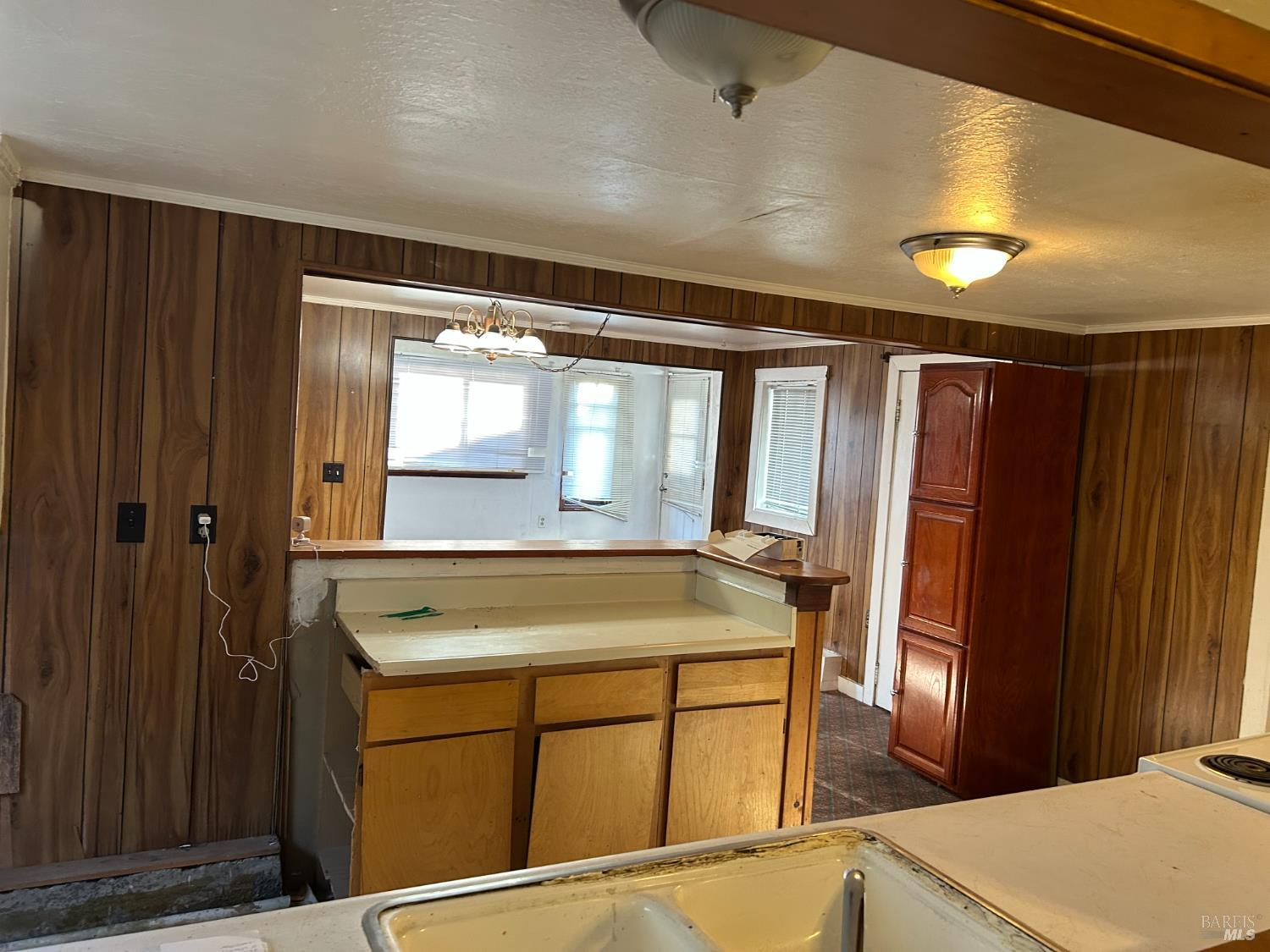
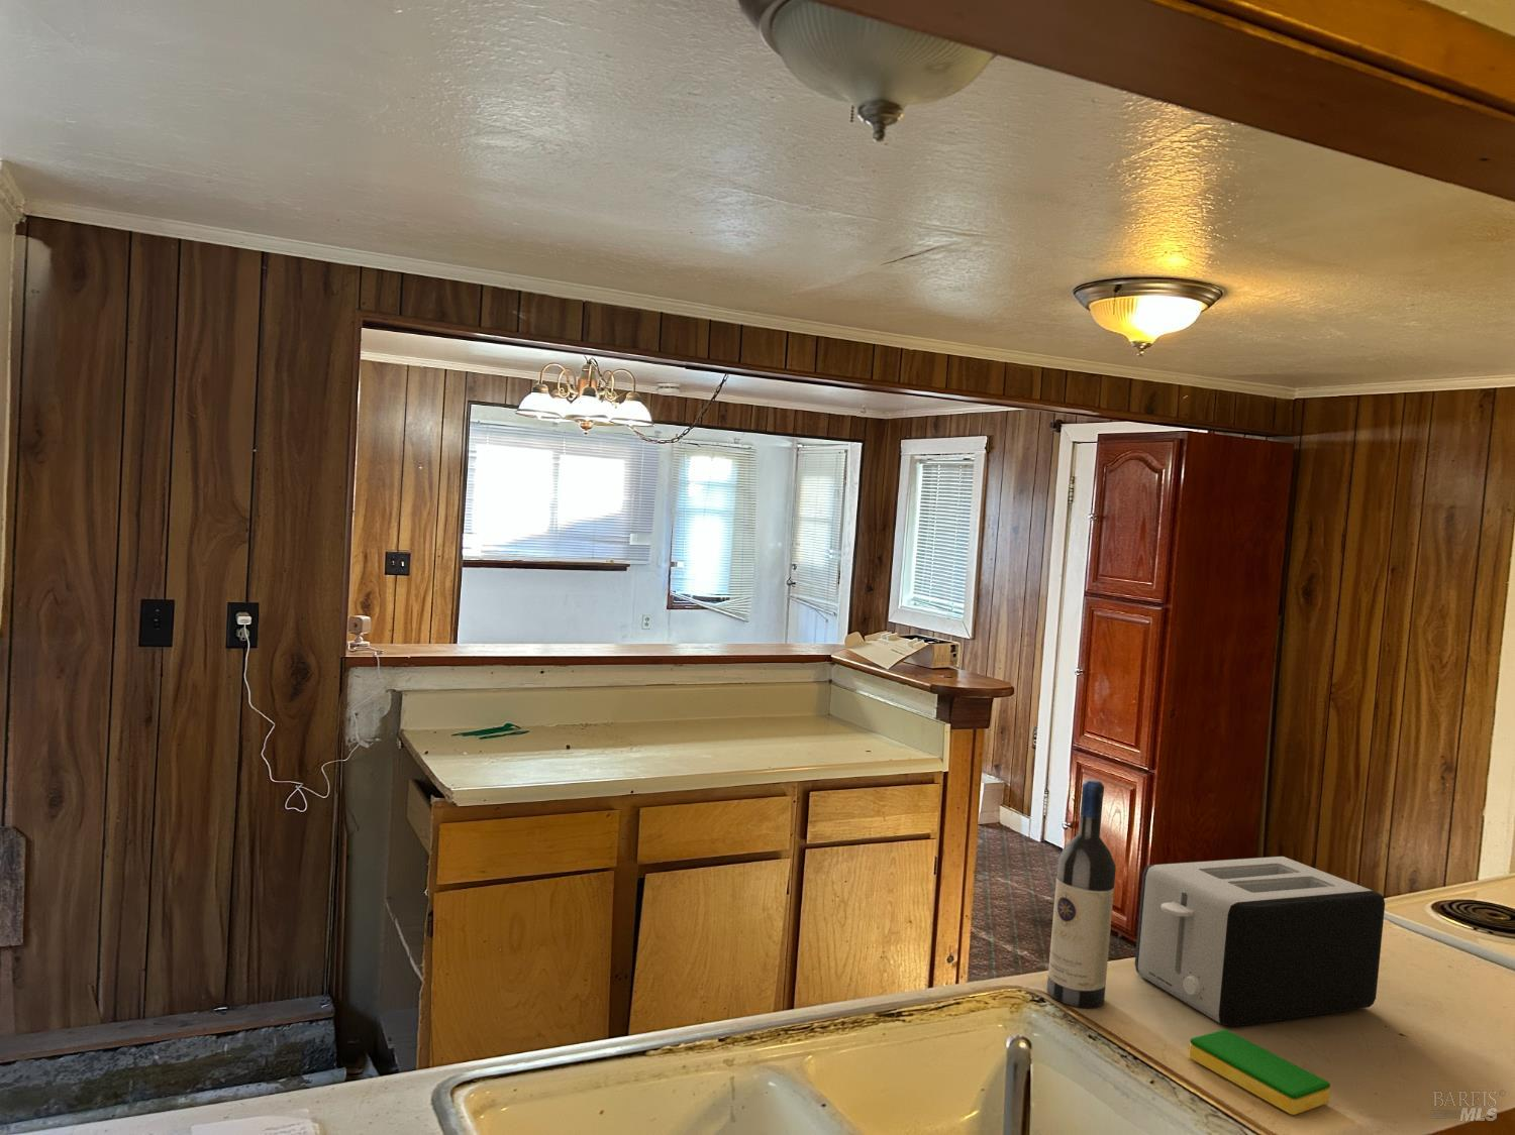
+ wine bottle (1083, 888)
+ toaster (1256, 935)
+ dish sponge (1256, 1069)
